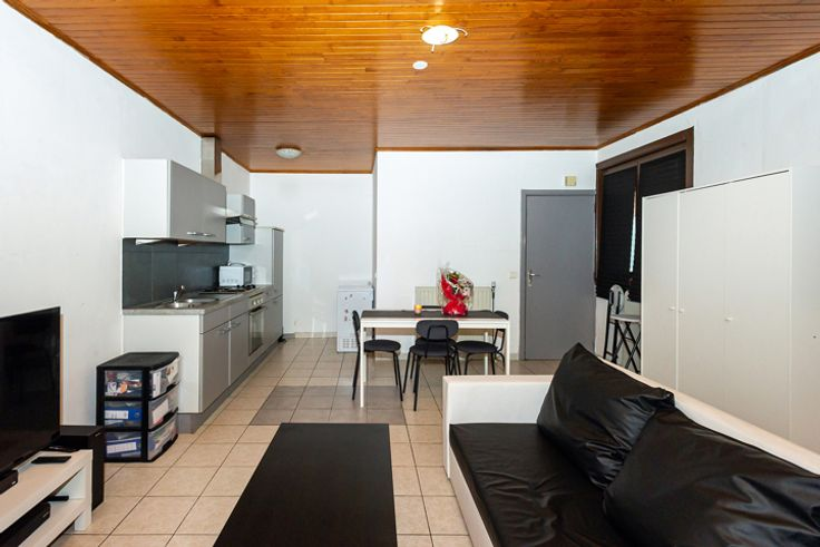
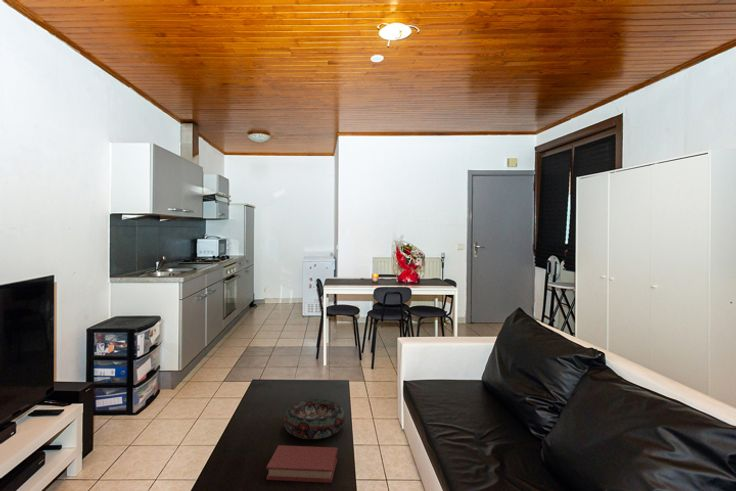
+ book (303, 462)
+ decorative bowl (314, 418)
